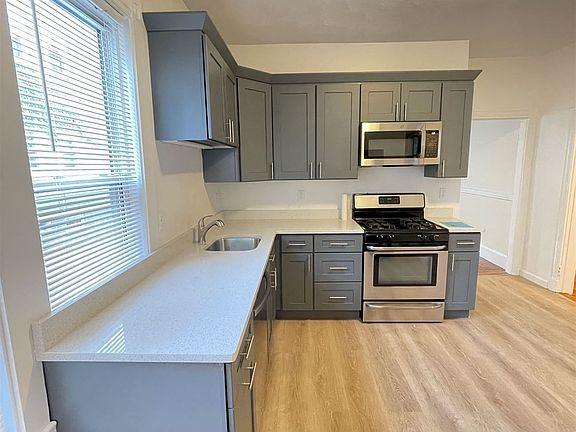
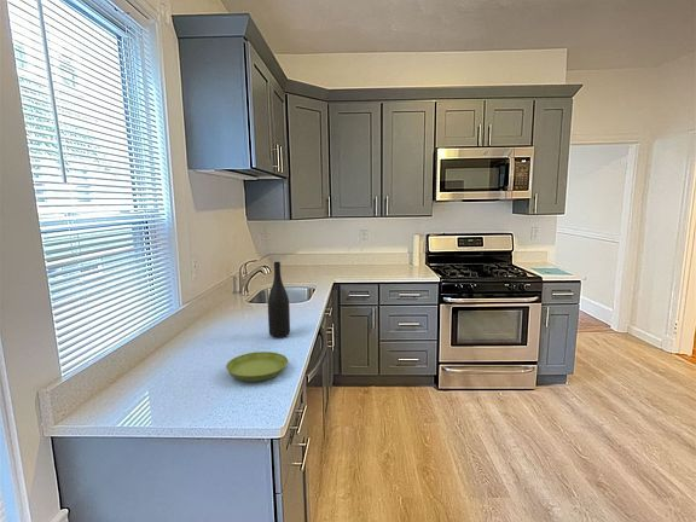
+ saucer (257, 366)
+ wine bottle (278, 298)
